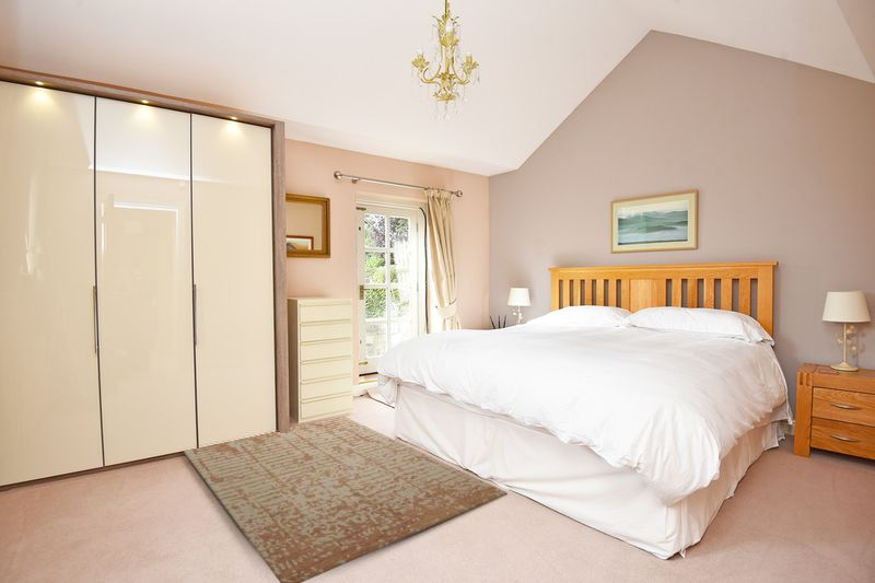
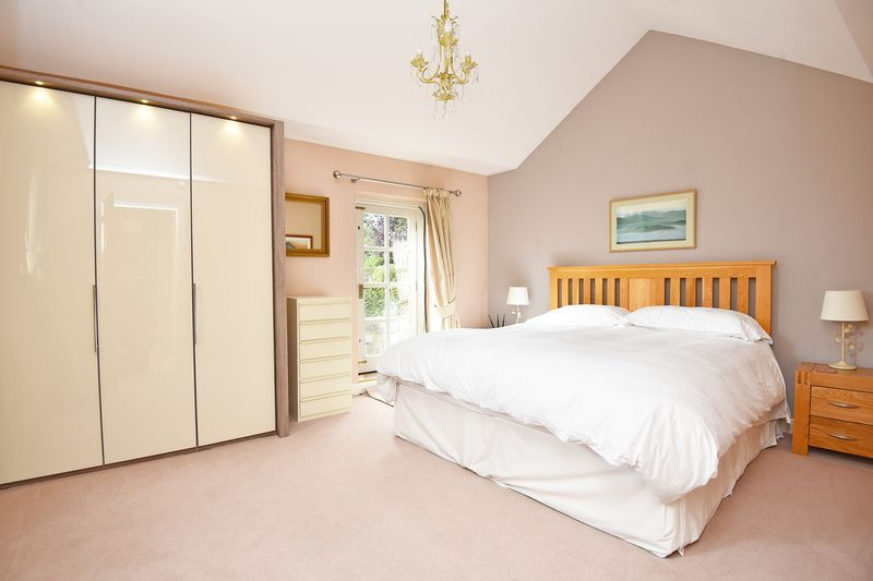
- rug (326, 469)
